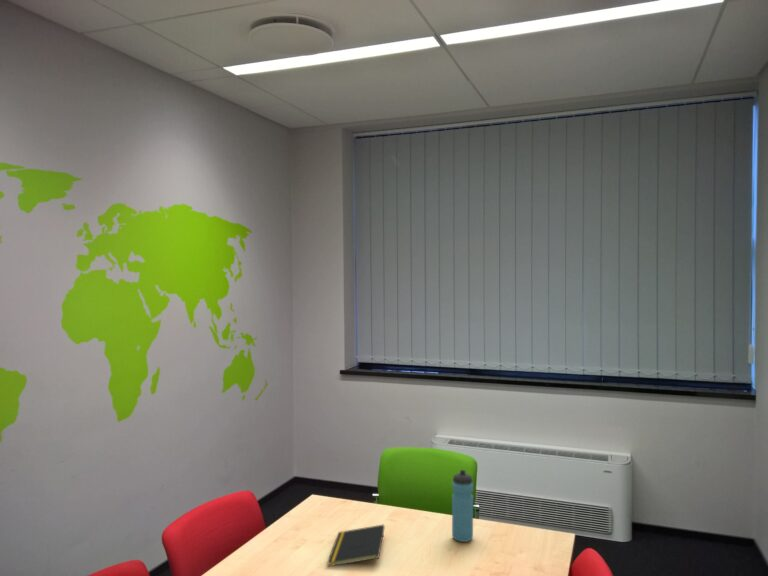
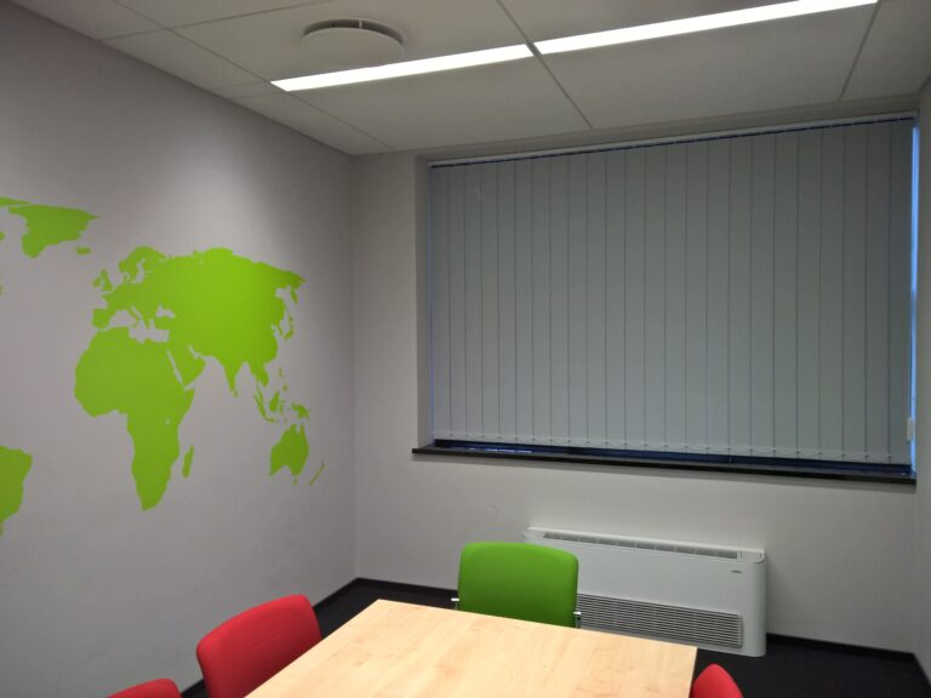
- water bottle (462, 504)
- notepad (357, 544)
